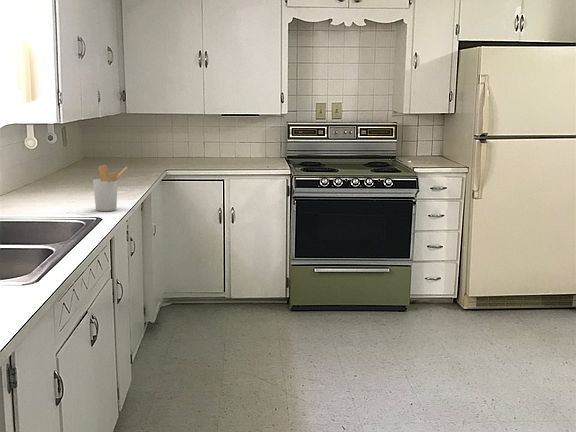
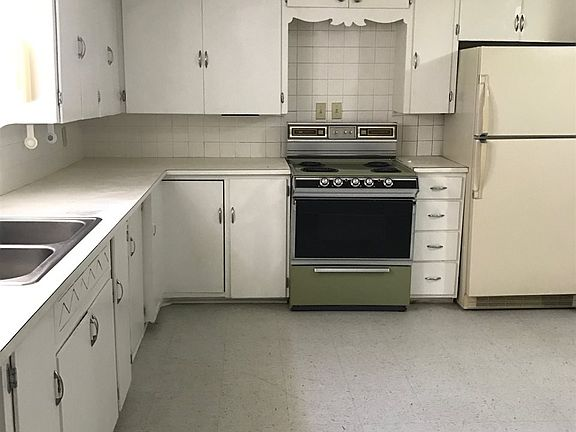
- utensil holder (111, 187)
